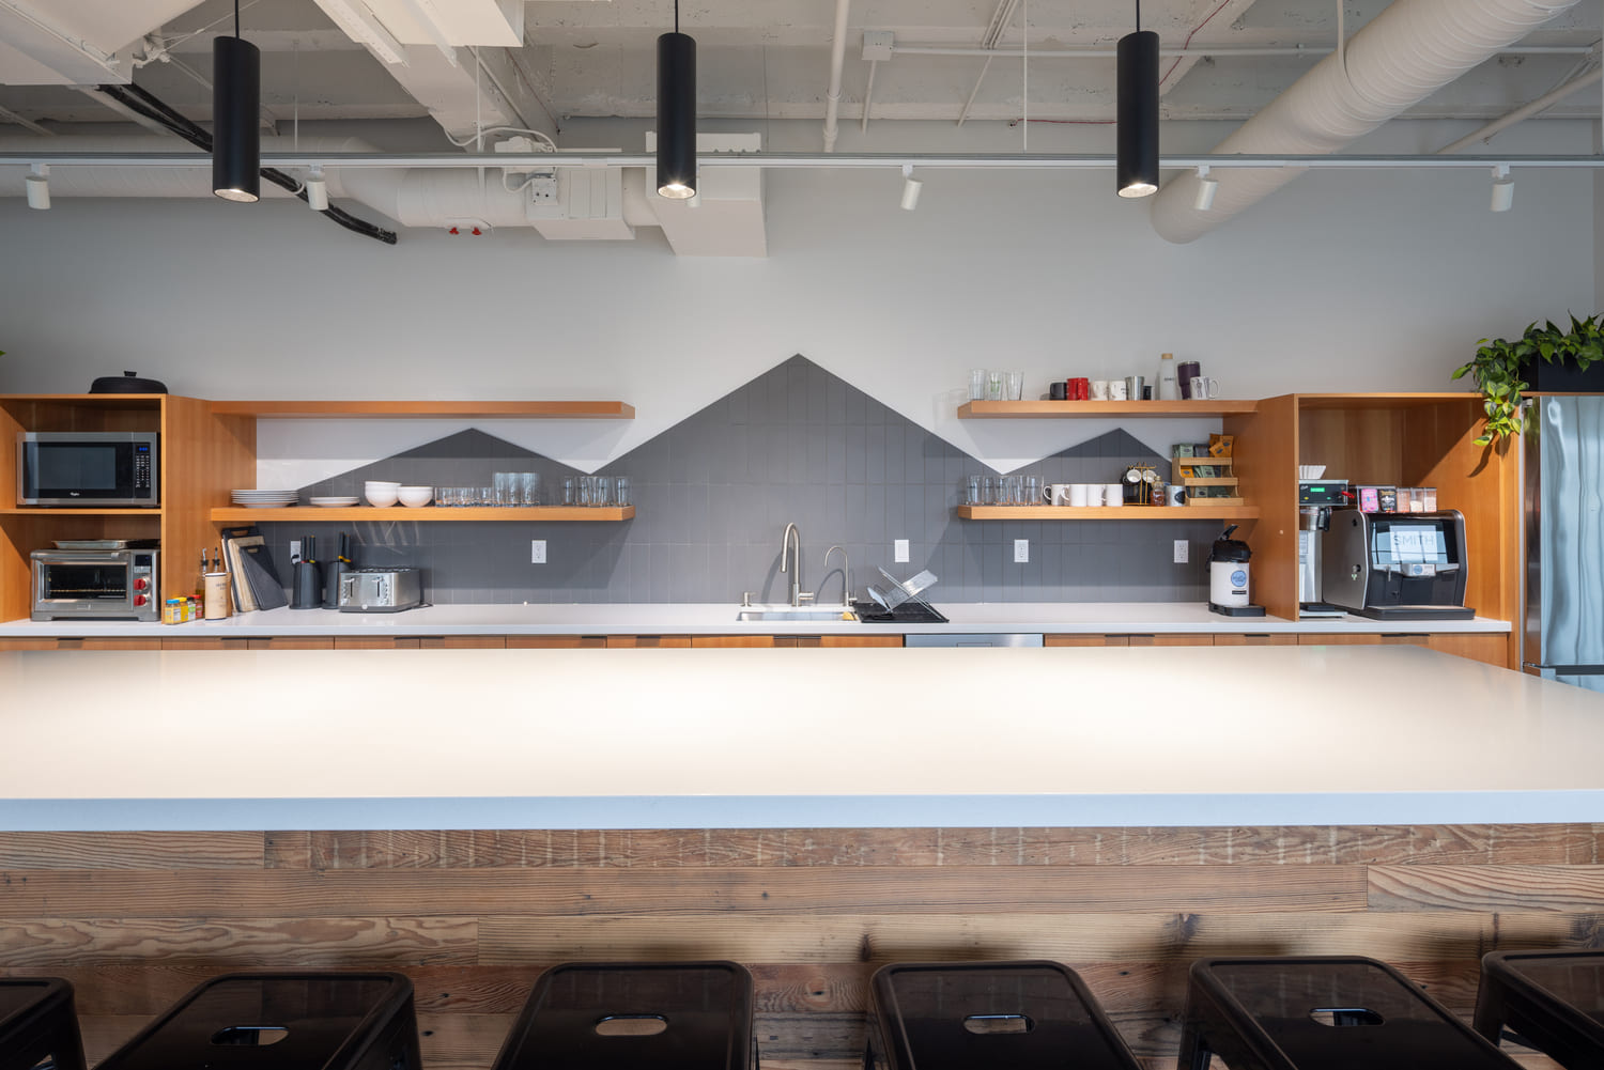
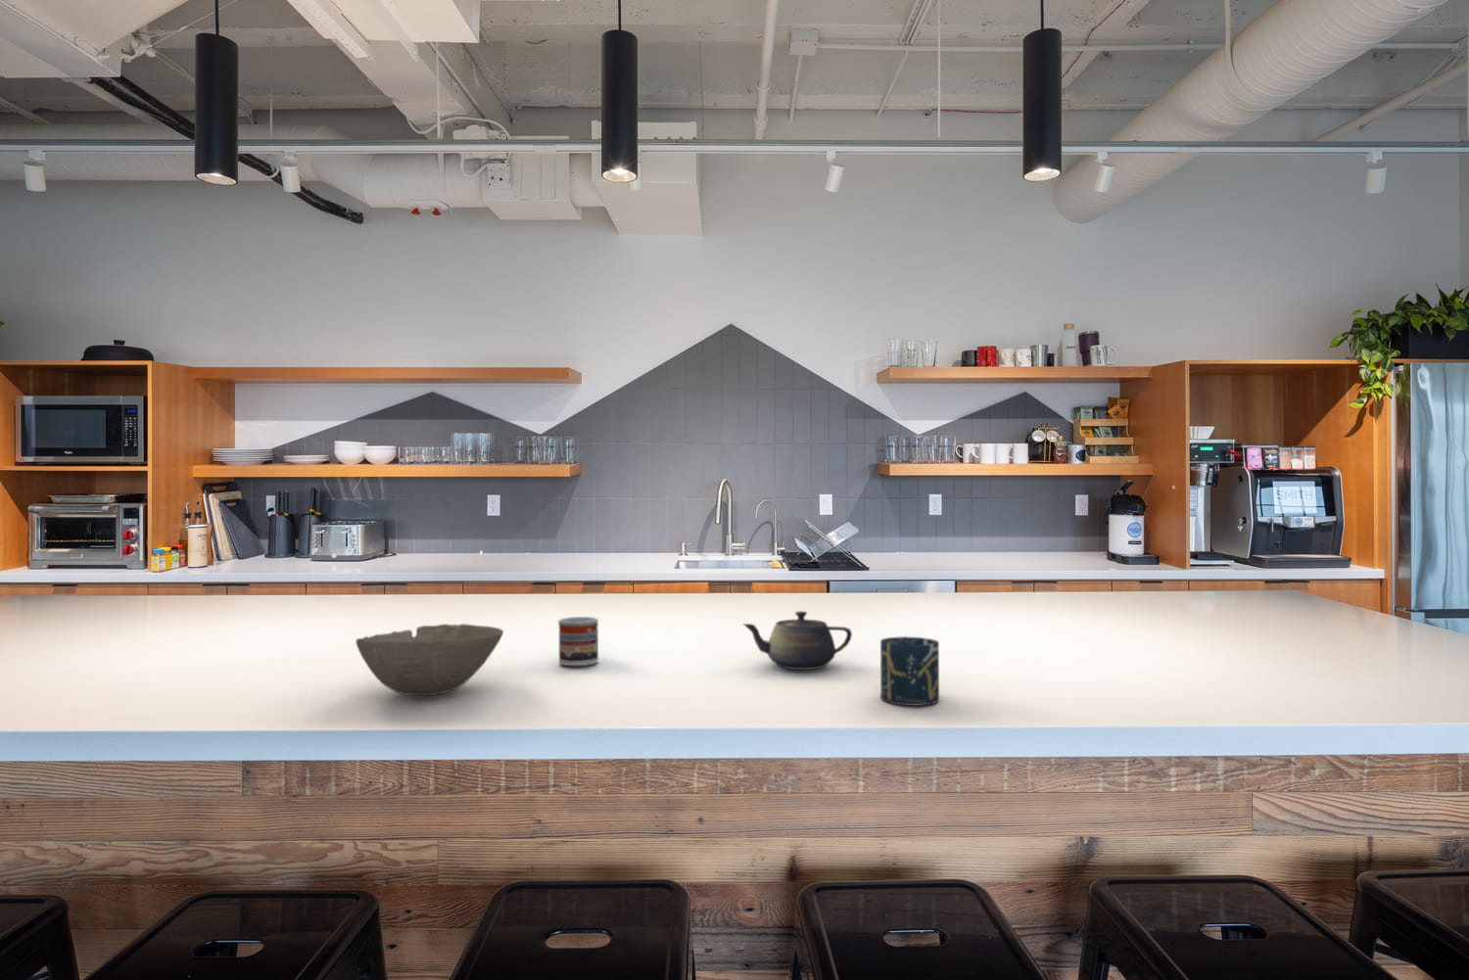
+ teapot (797, 639)
+ bowl (431, 661)
+ cup (579, 640)
+ cup (910, 672)
